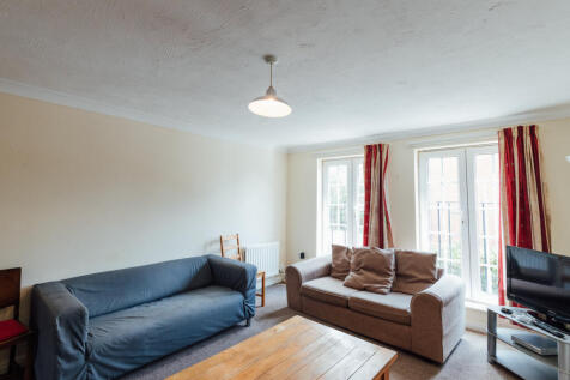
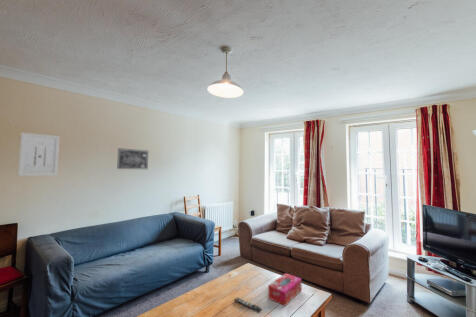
+ remote control (247, 304)
+ wall art (133, 159)
+ wall art (40, 155)
+ tissue box (285, 288)
